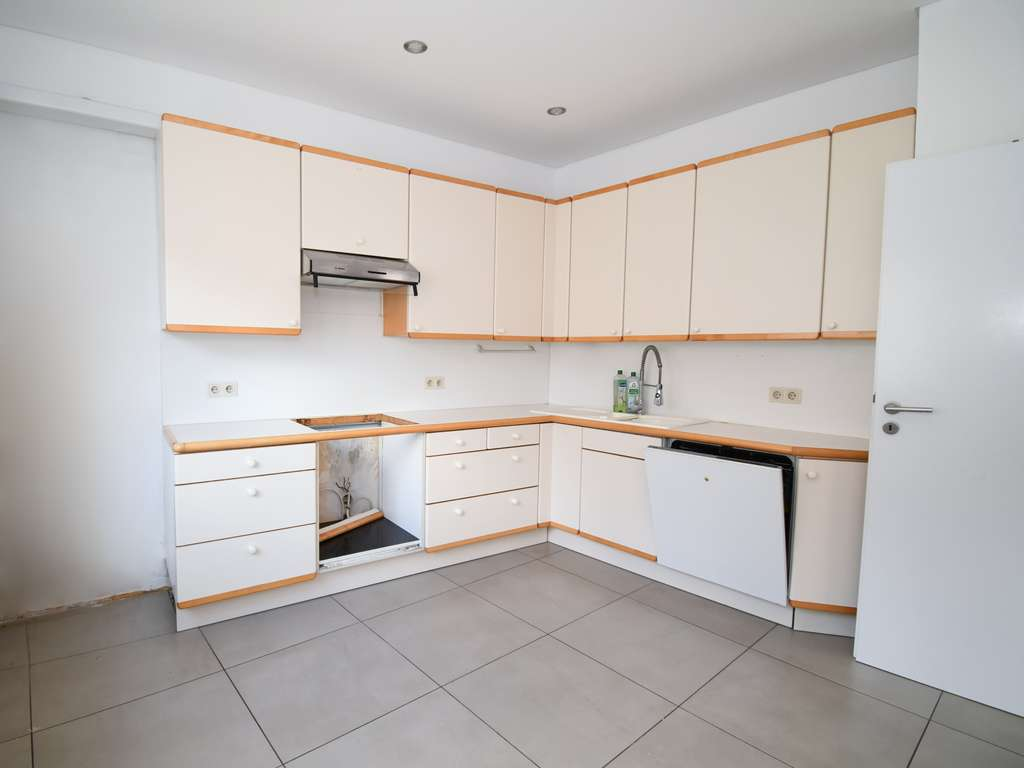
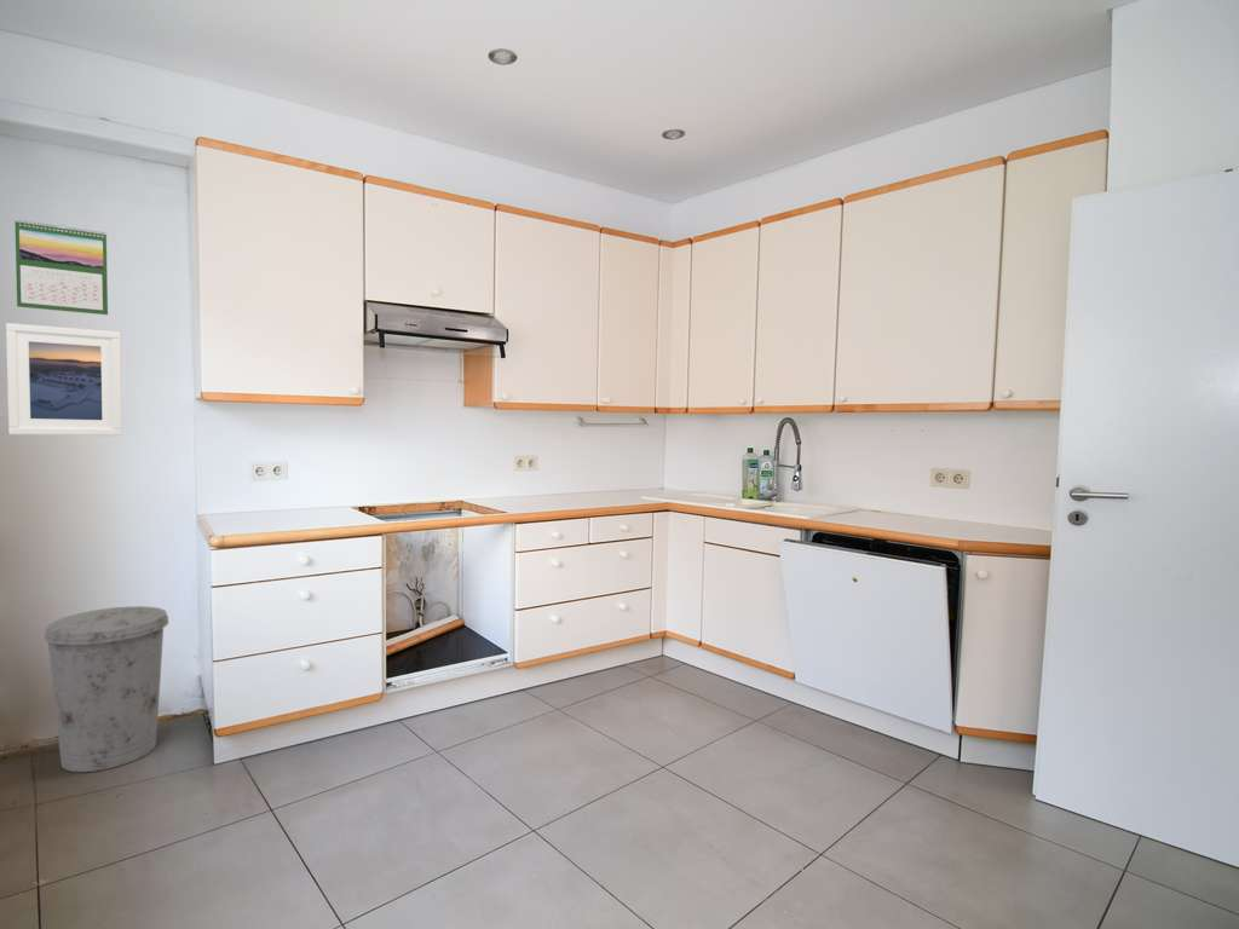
+ trash can (110, 682)
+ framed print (67, 381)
+ calendar (63, 267)
